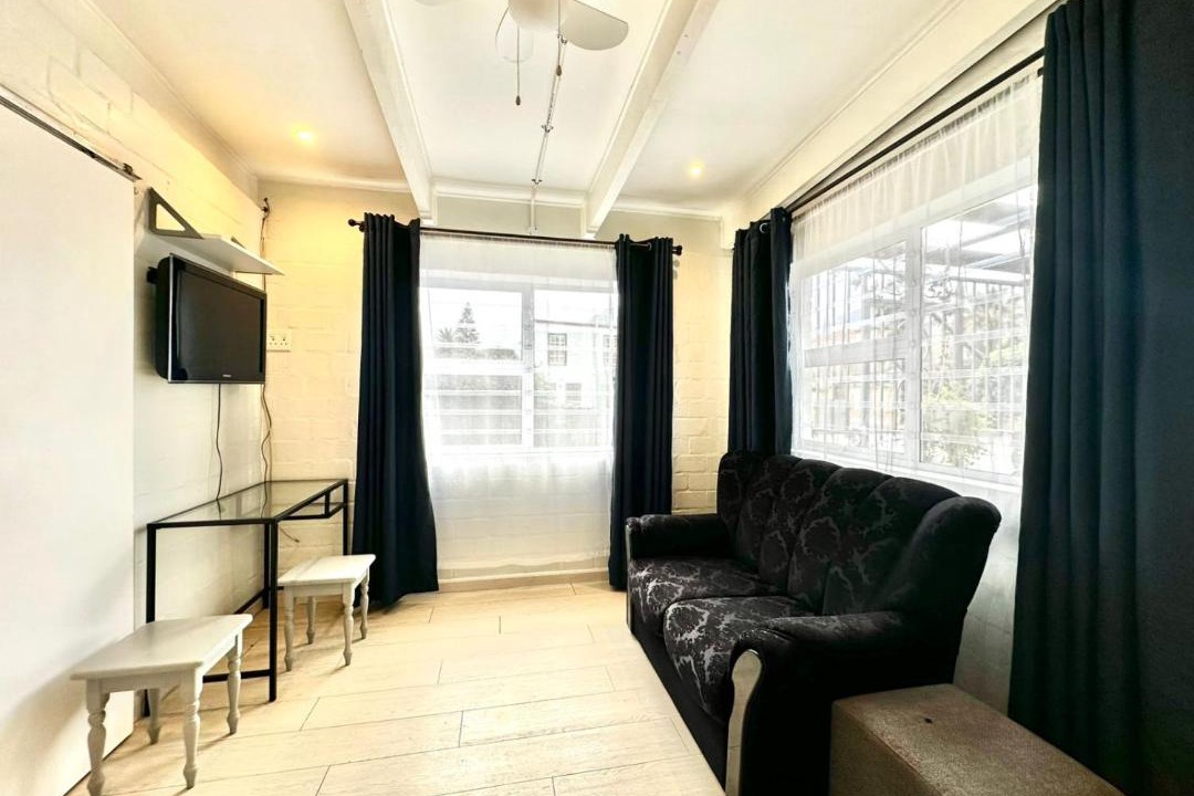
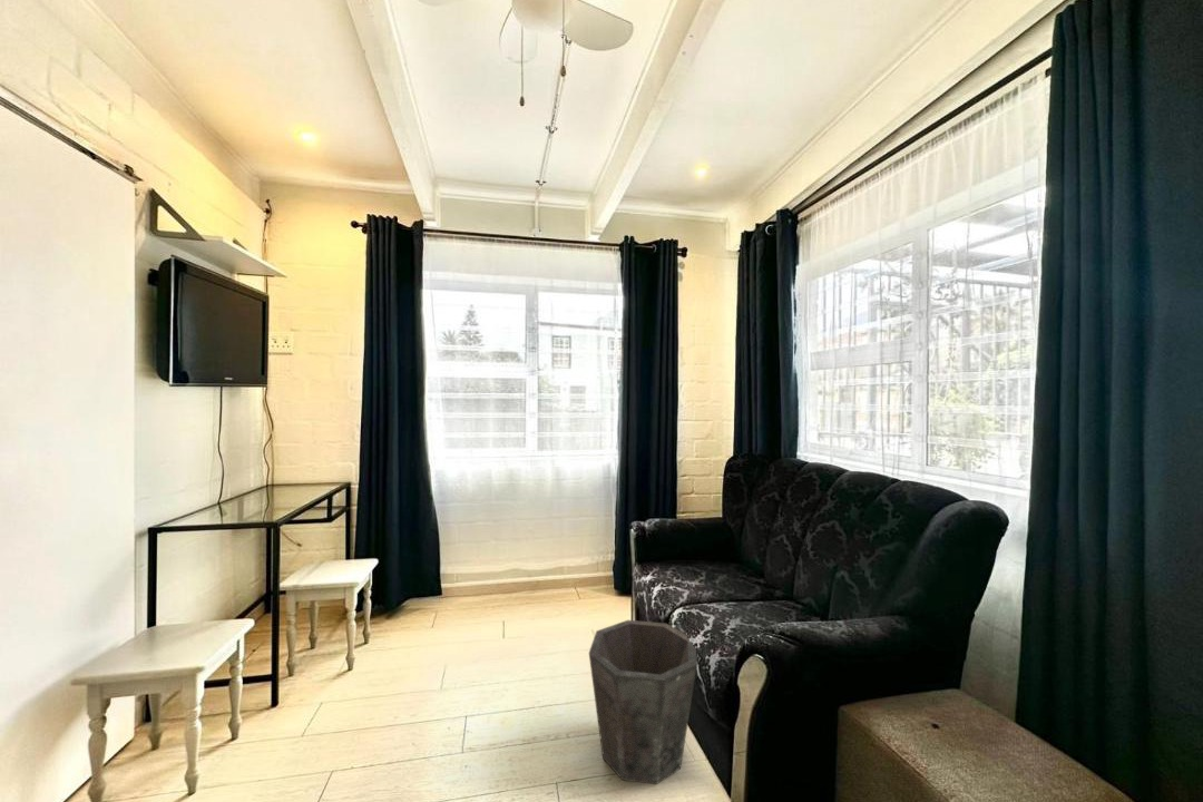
+ waste bin (643, 698)
